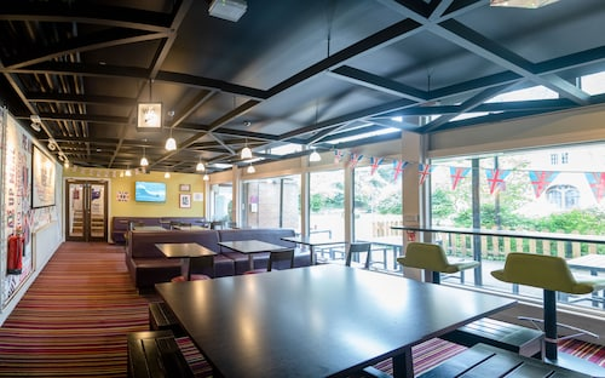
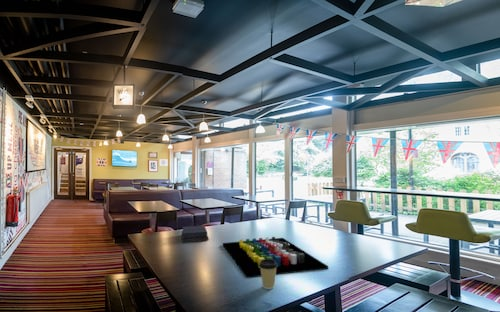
+ coffee cup (268, 274)
+ book (194, 233)
+ board game (268, 249)
